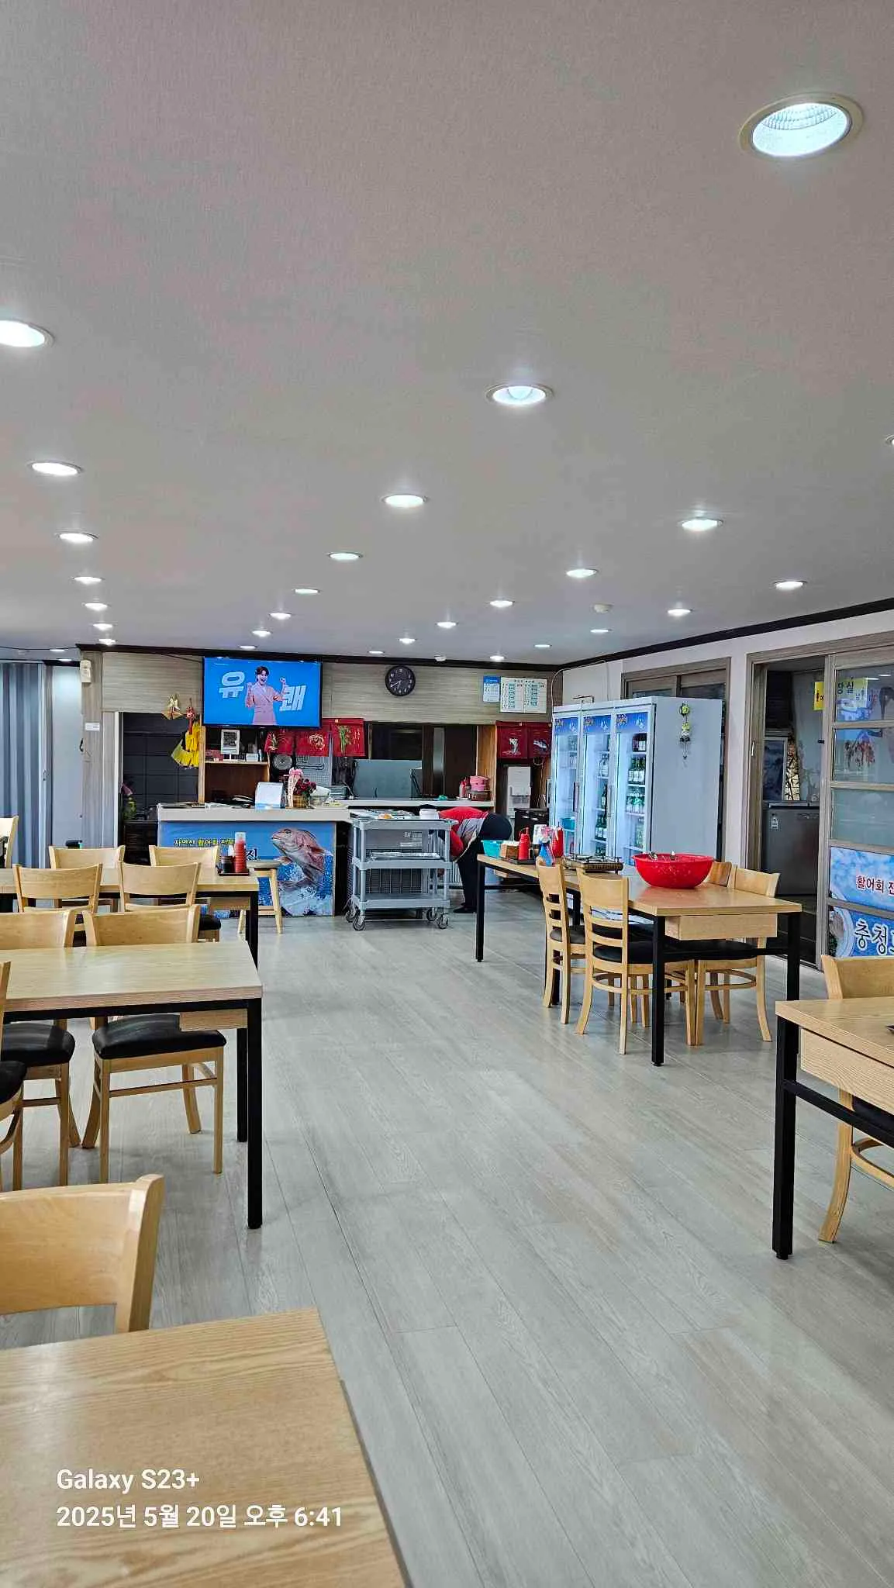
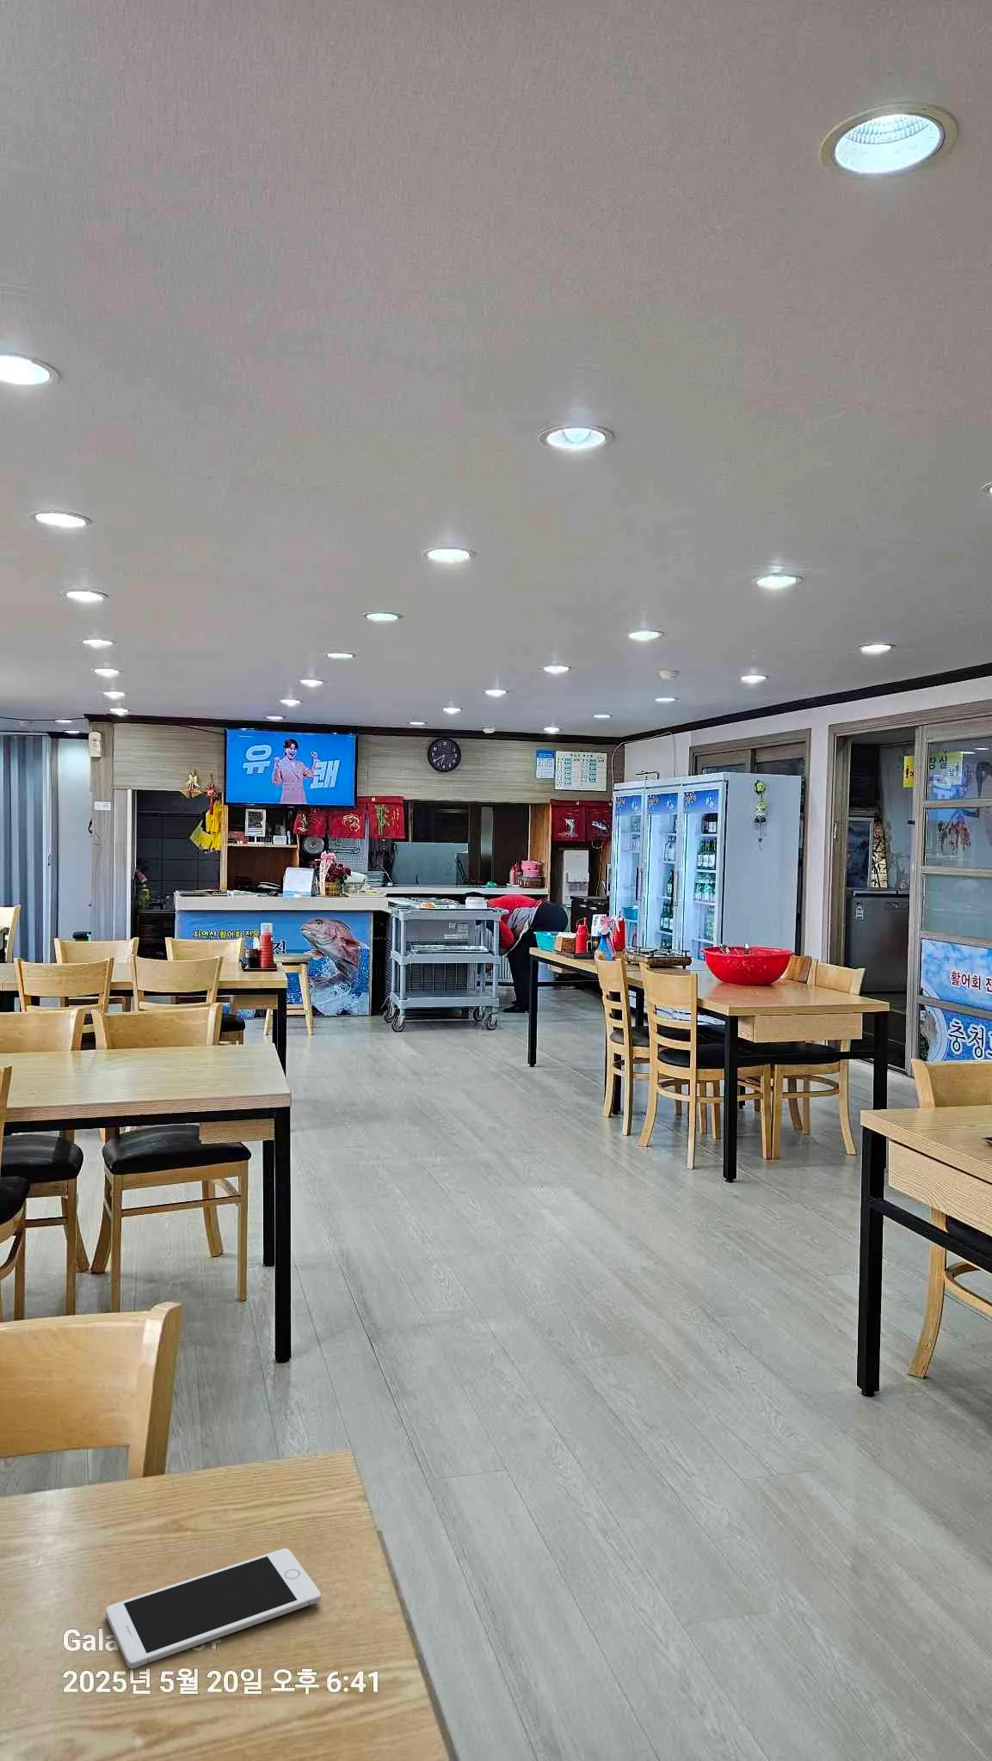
+ cell phone (214, 1604)
